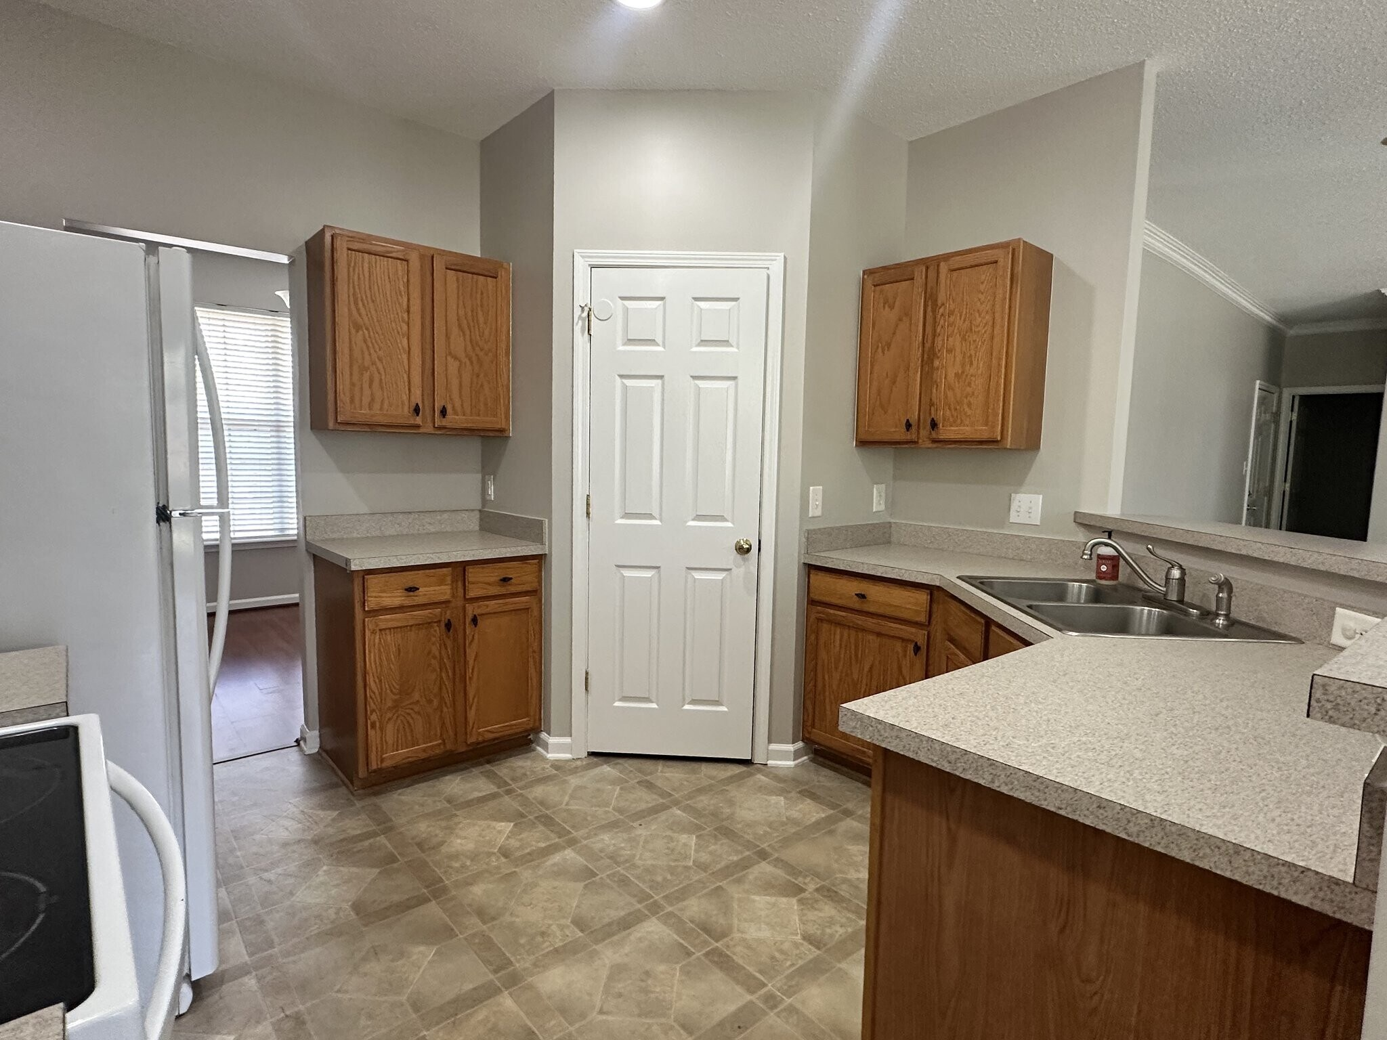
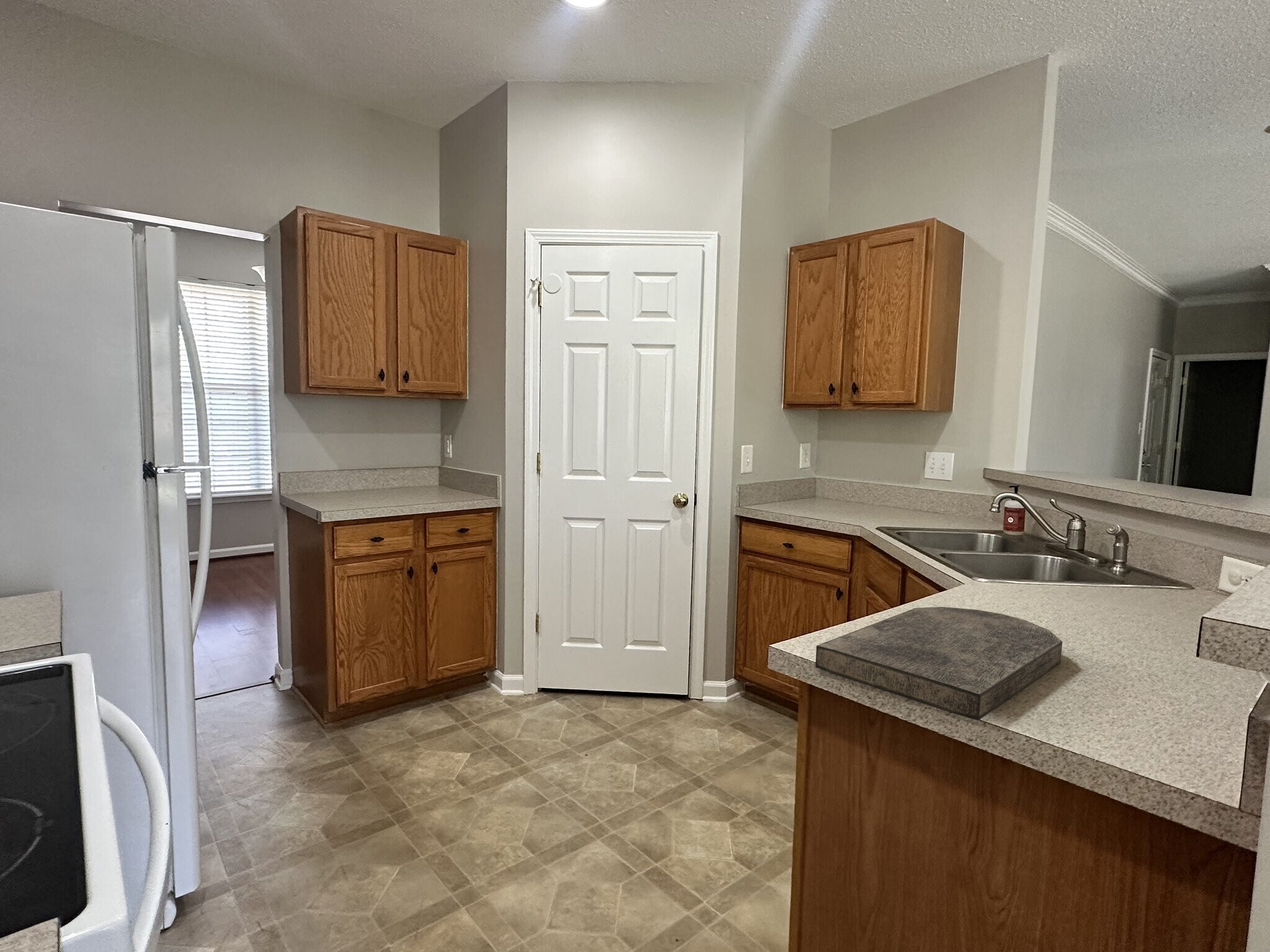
+ cutting board (952, 648)
